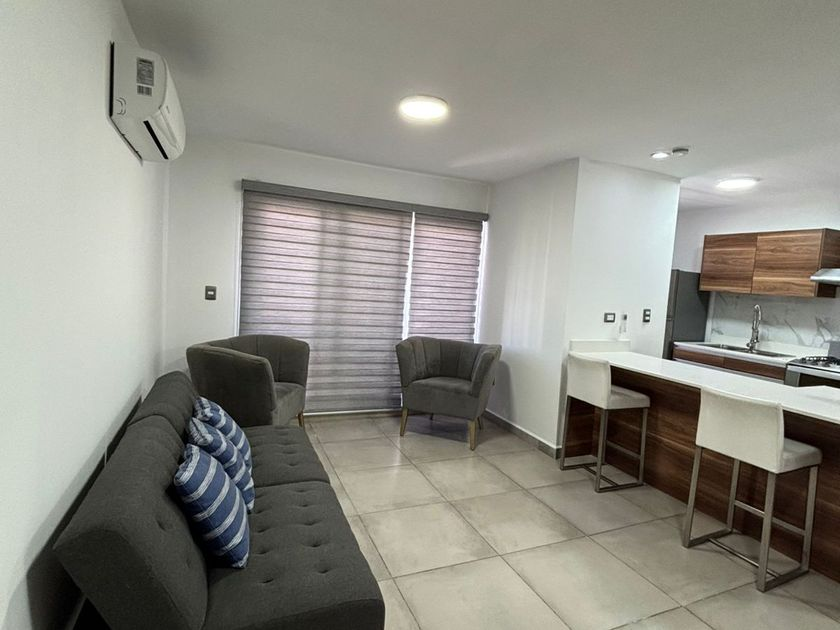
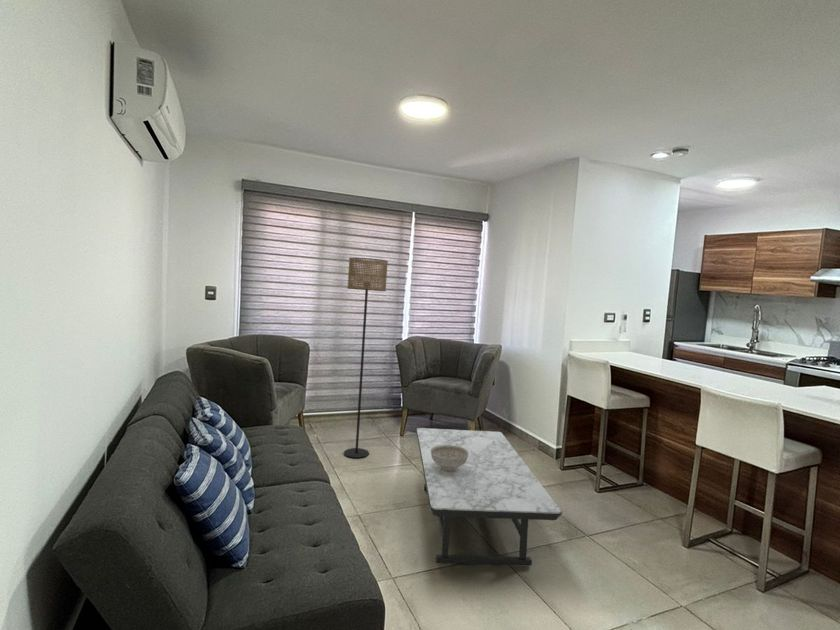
+ coffee table (471, 491)
+ floor lamp (362, 357)
+ decorative bowl (449, 458)
